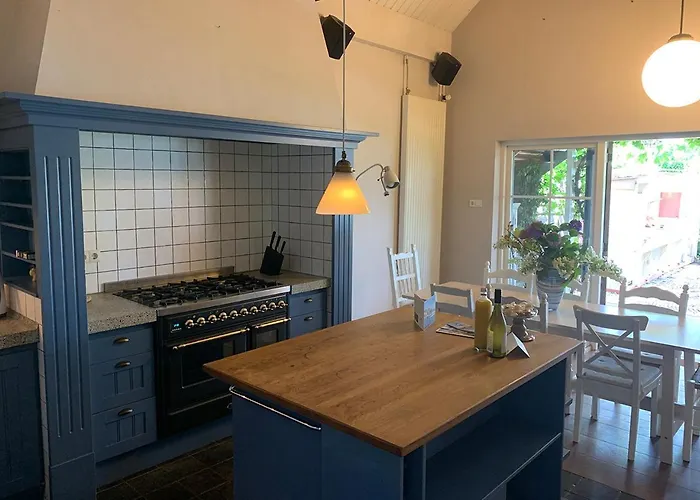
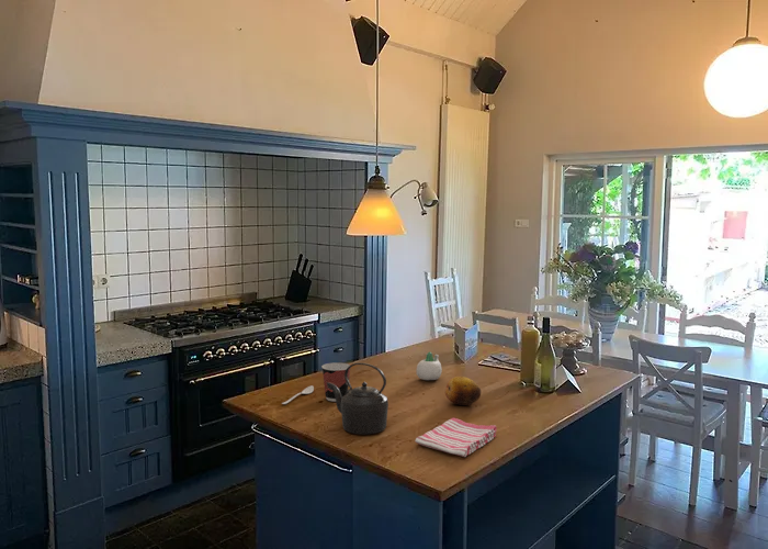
+ dish towel (456, 435)
+ spoon (297, 394)
+ succulent planter (429, 366)
+ cup (336, 382)
+ kettle (354, 393)
+ fruit (462, 390)
